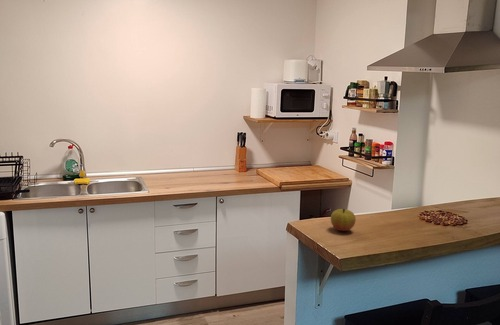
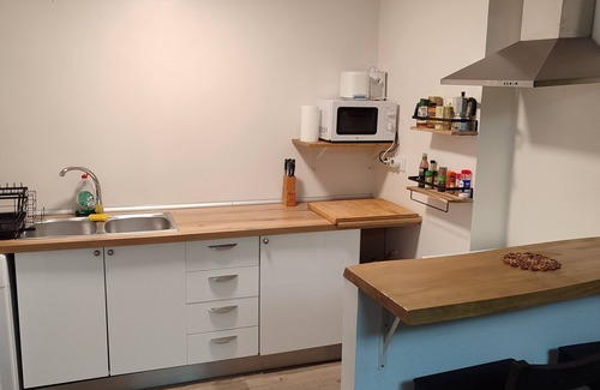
- apple (343, 219)
